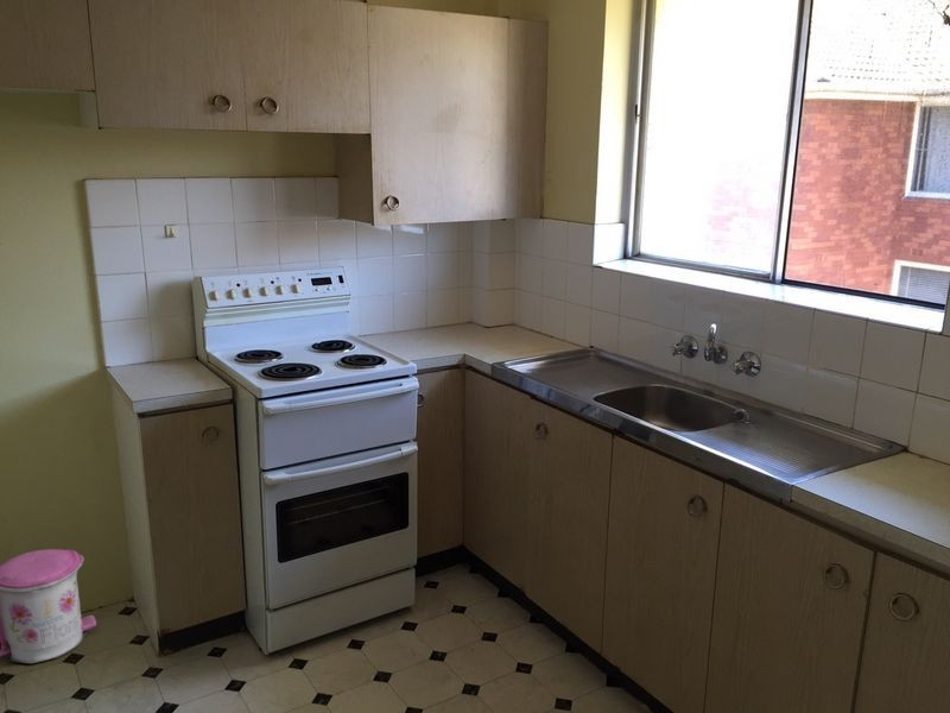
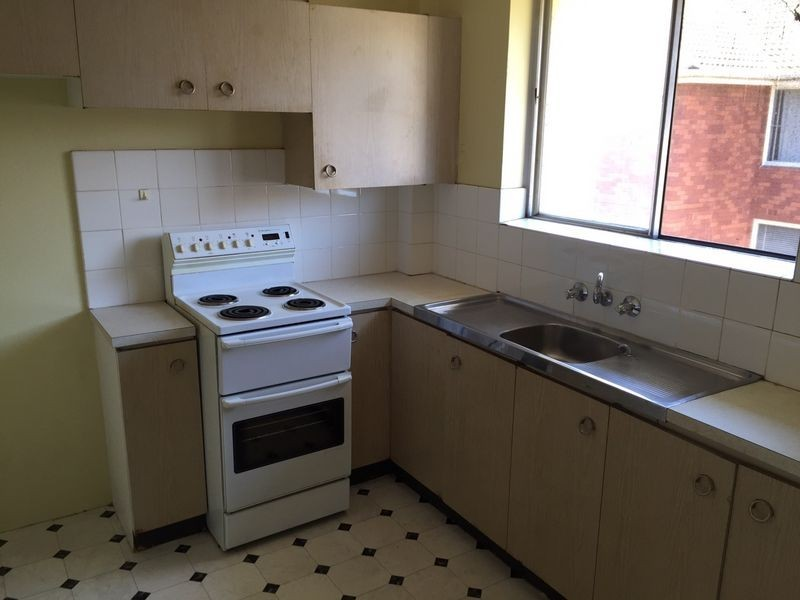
- trash can (39, 602)
